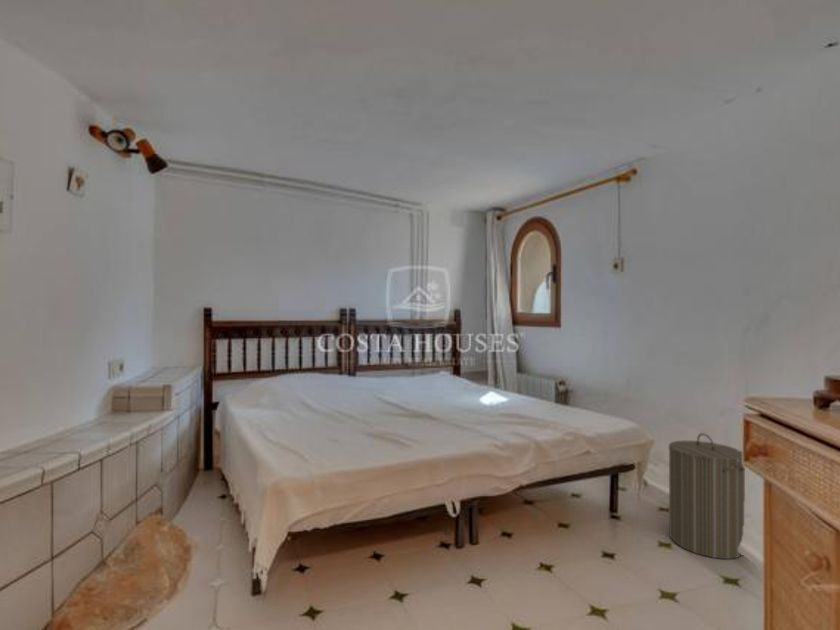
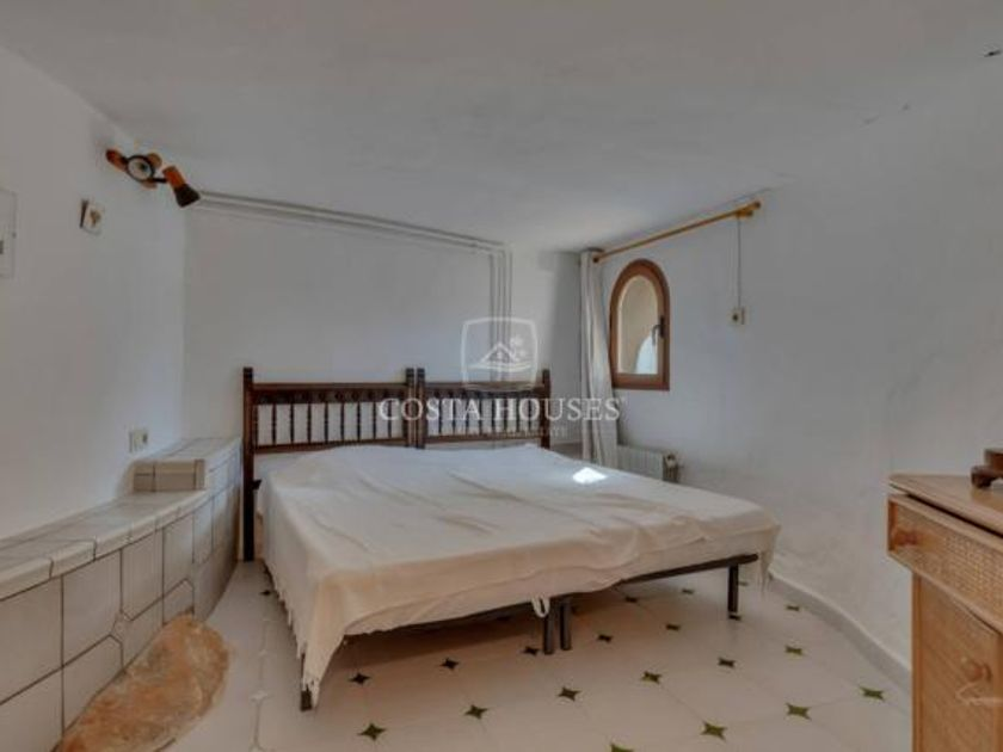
- laundry hamper (705, 488)
